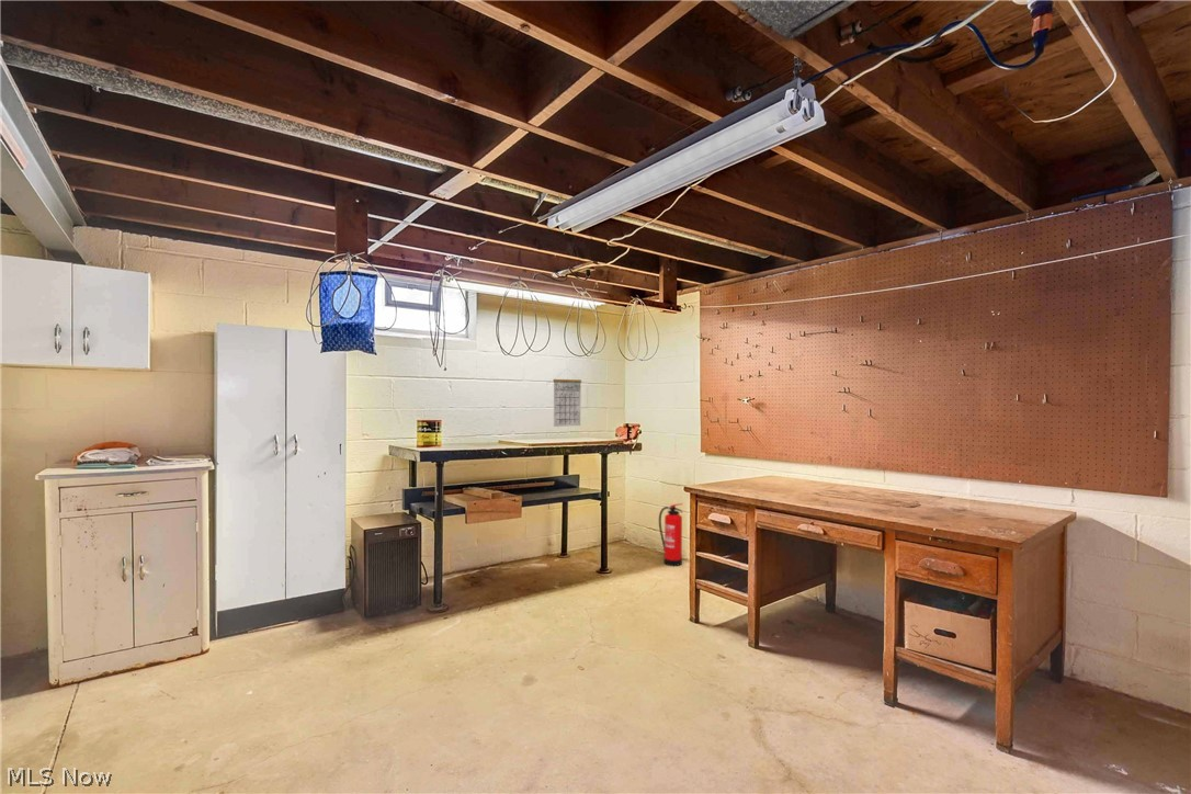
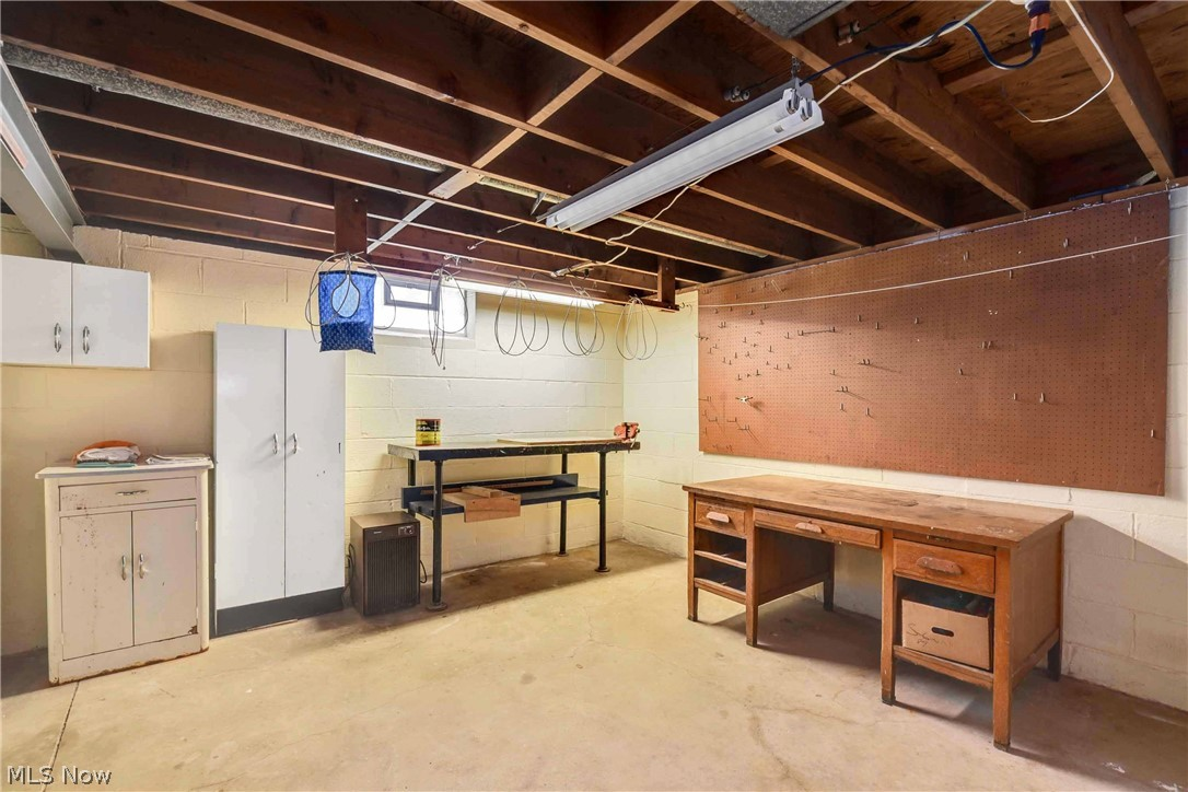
- fire extinguisher (670, 531)
- calendar (567, 397)
